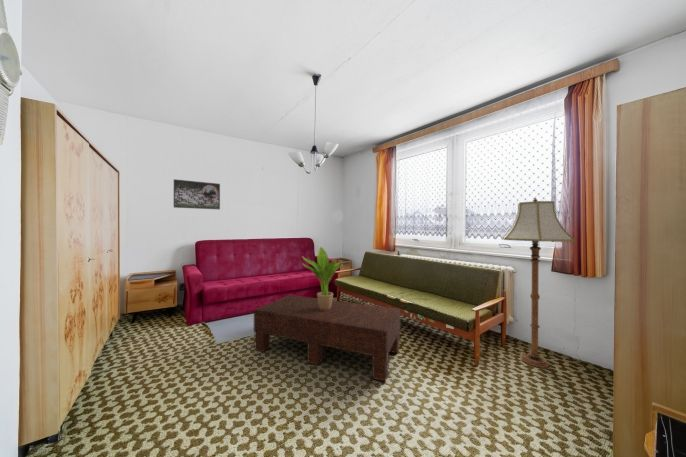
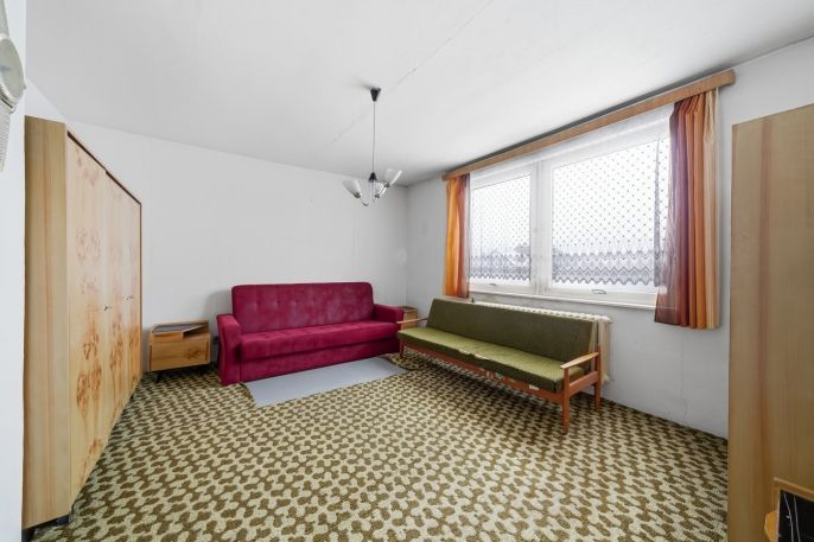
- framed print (197, 195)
- potted plant (319, 278)
- coffee table (327, 329)
- floor lamp (535, 279)
